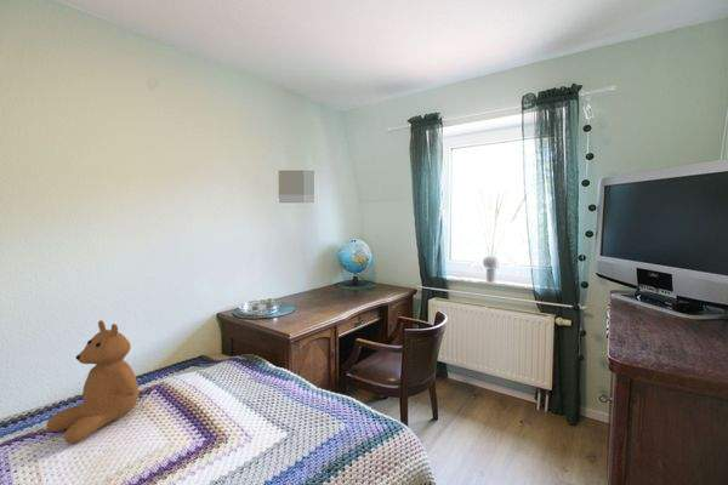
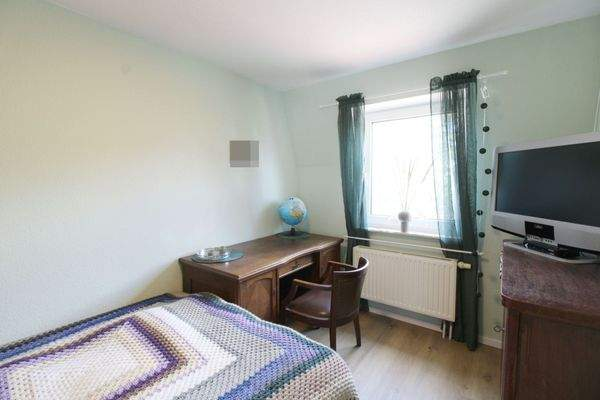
- teddy bear (93, 375)
